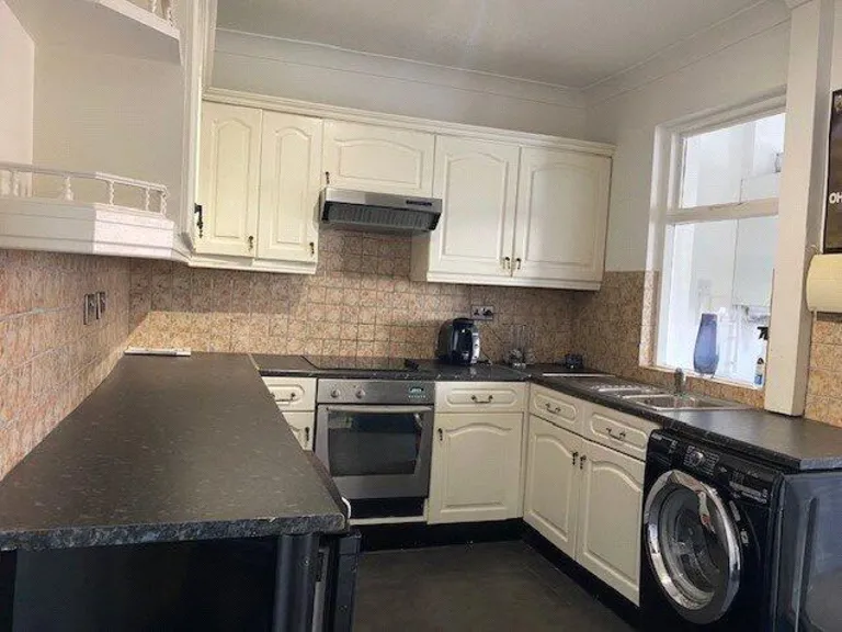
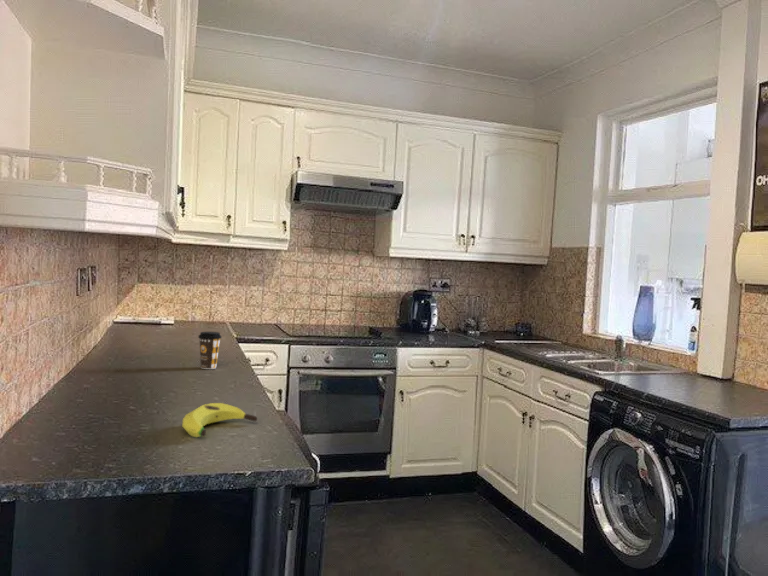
+ coffee cup (209, 350)
+ banana (220, 418)
